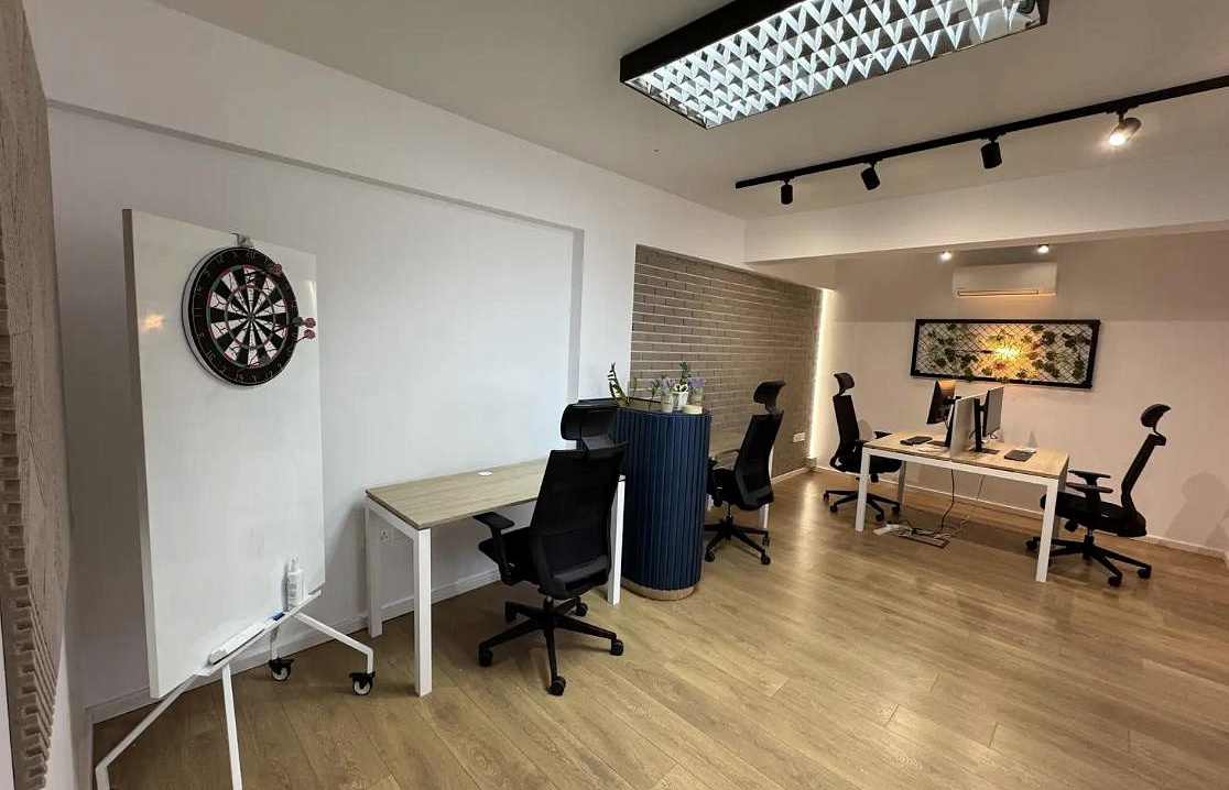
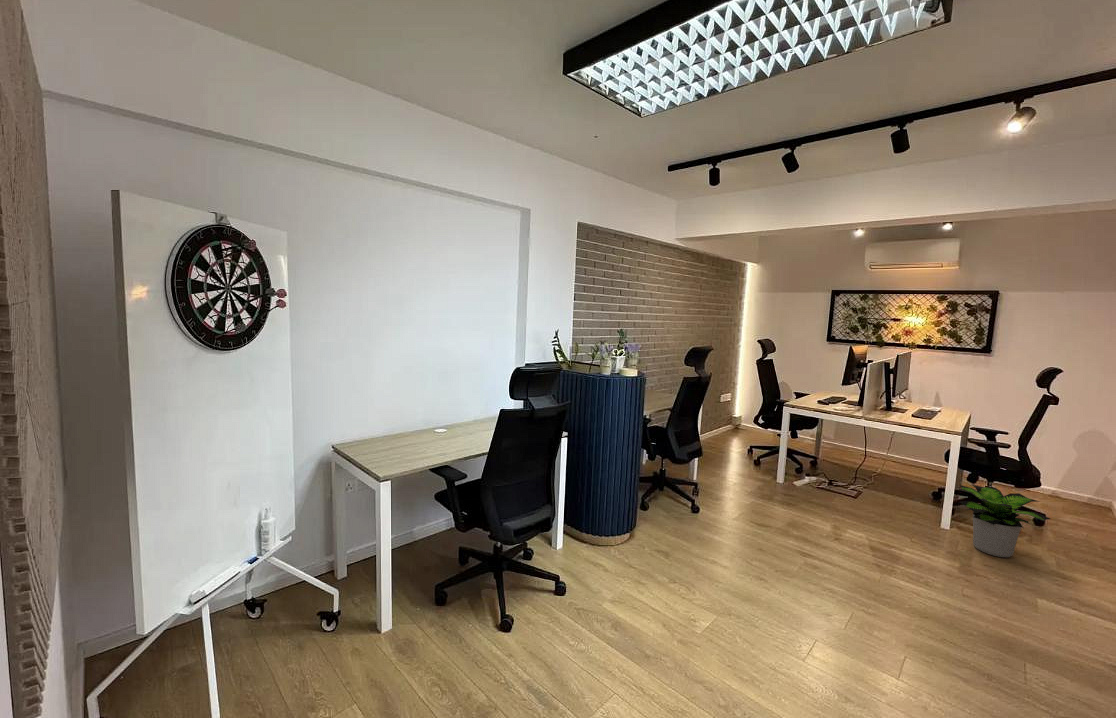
+ potted plant (1000, 523)
